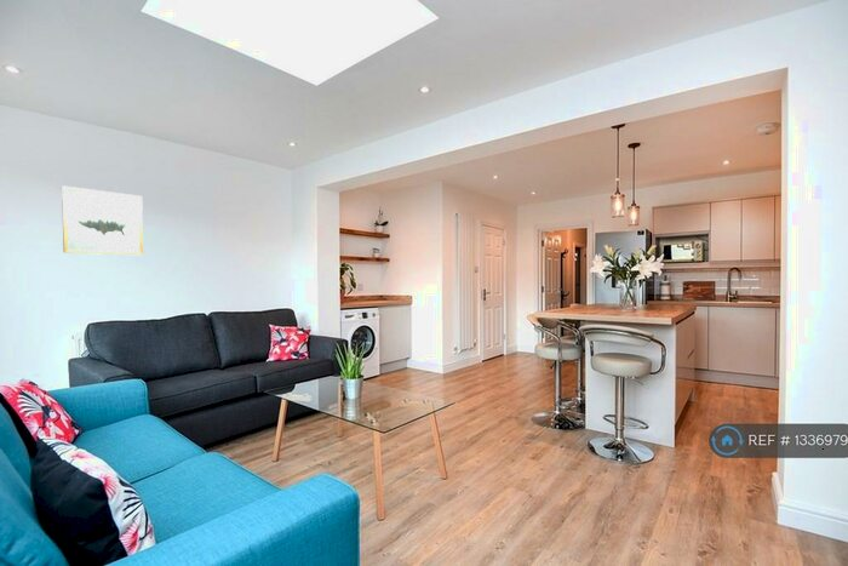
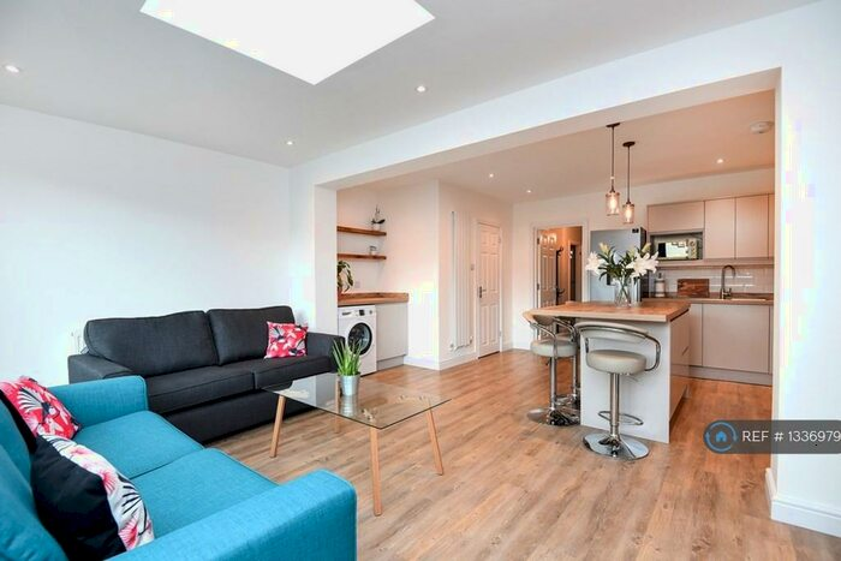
- wall art (104, 222)
